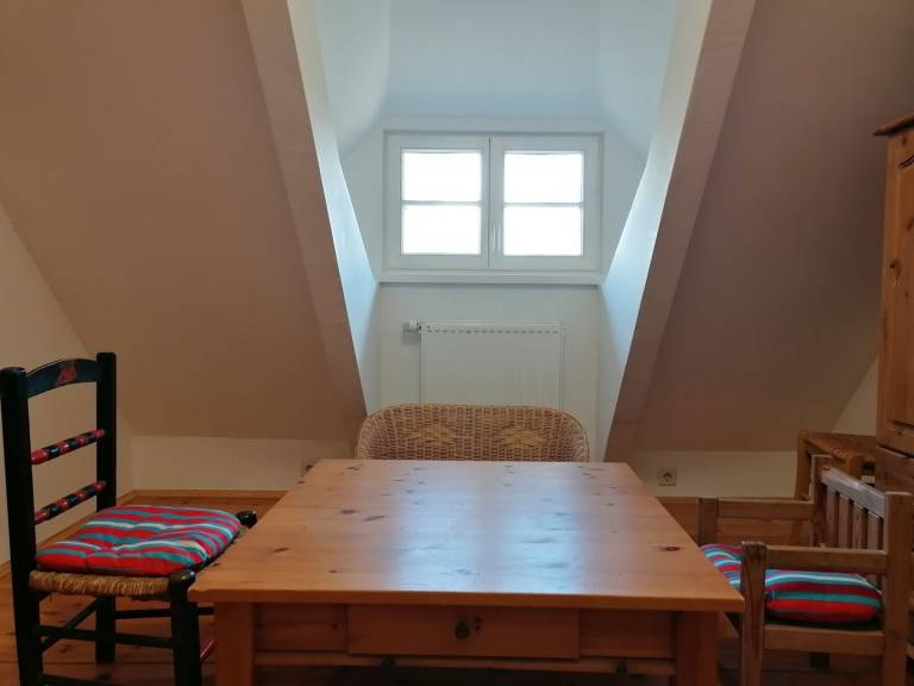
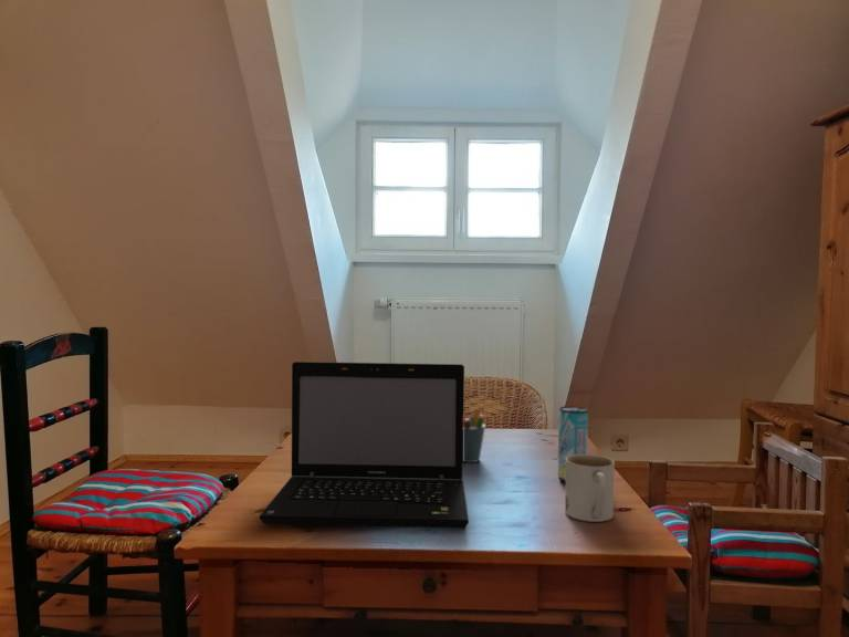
+ mug (593, 490)
+ beverage can (573, 443)
+ pen holder (468, 432)
+ laptop (371, 438)
